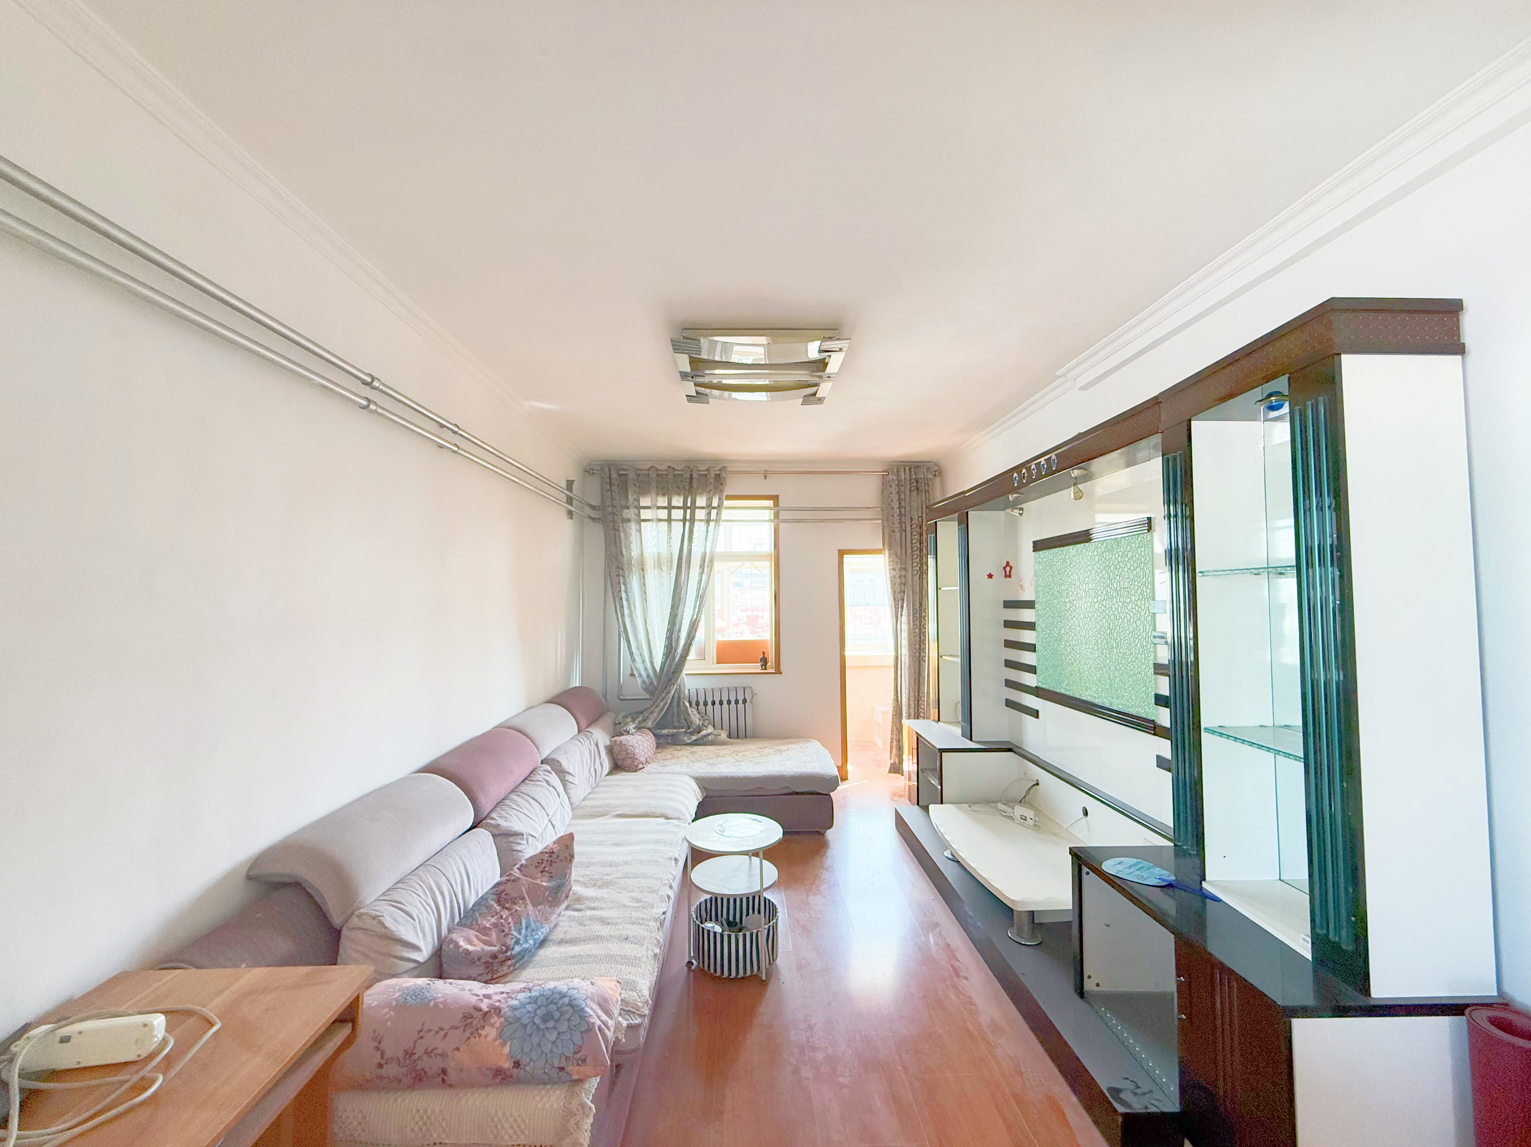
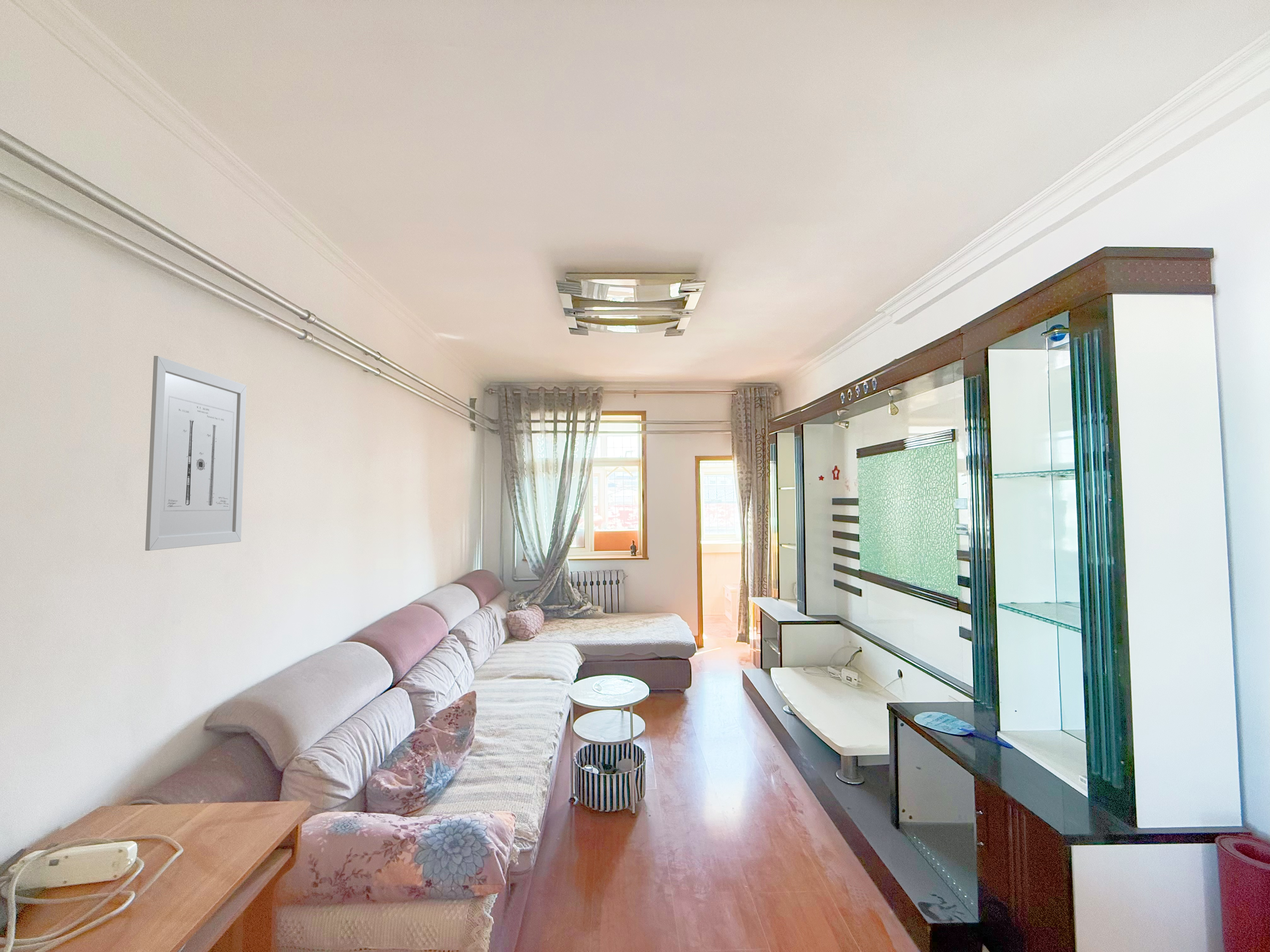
+ wall art (202, 458)
